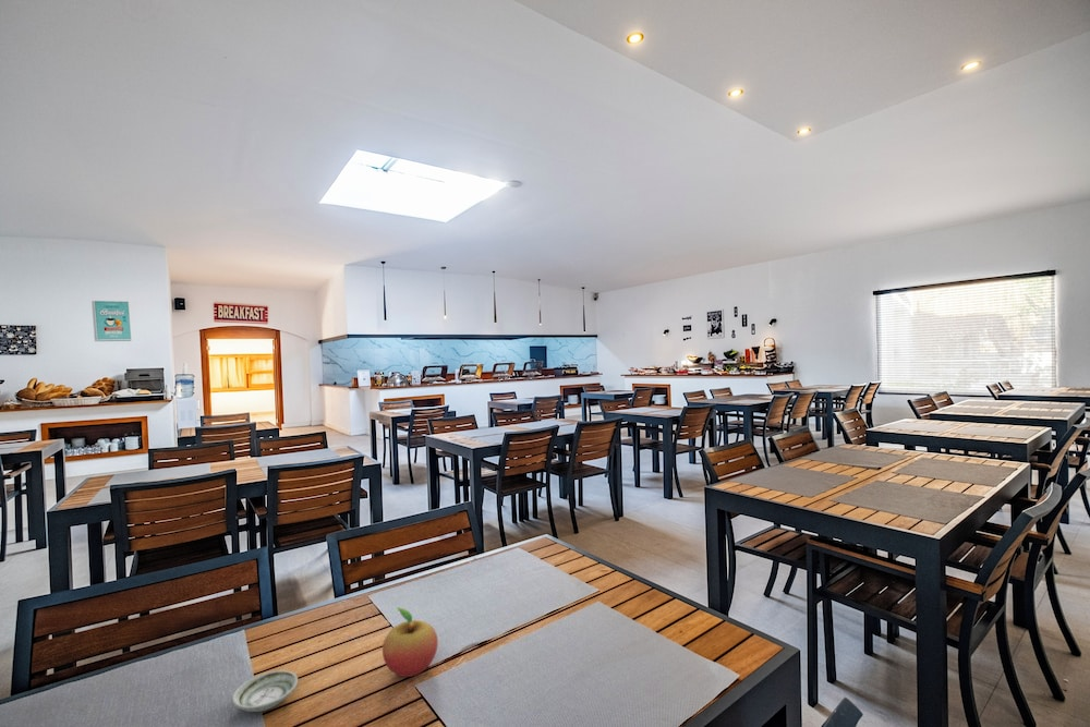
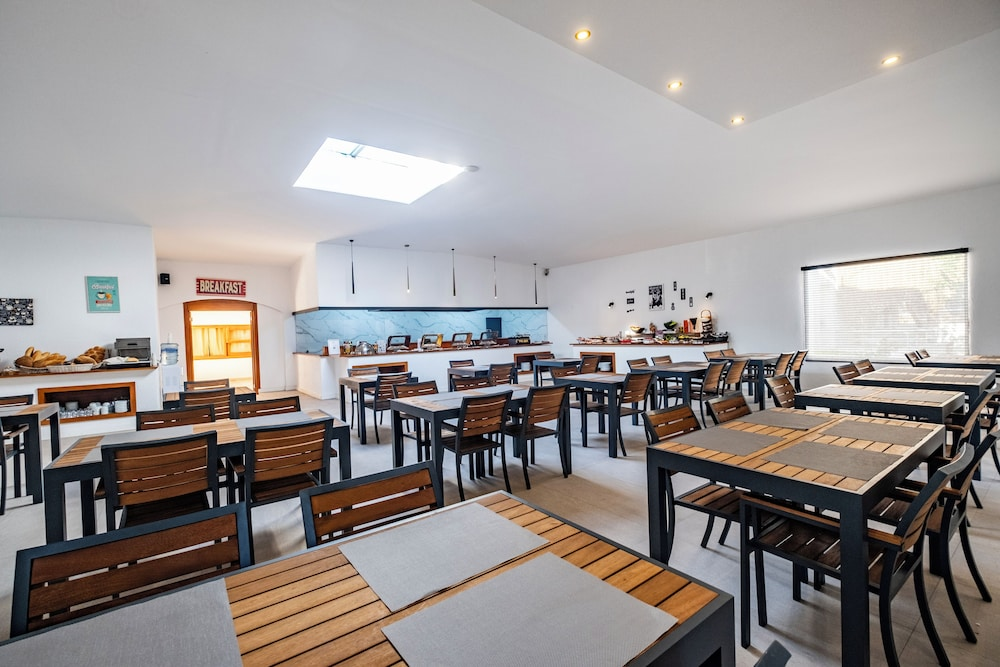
- saucer (266, 694)
- fruit (410, 642)
